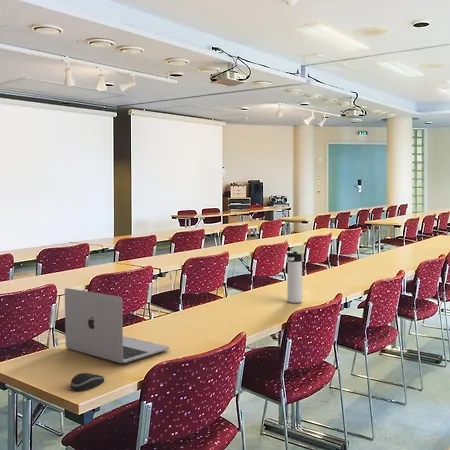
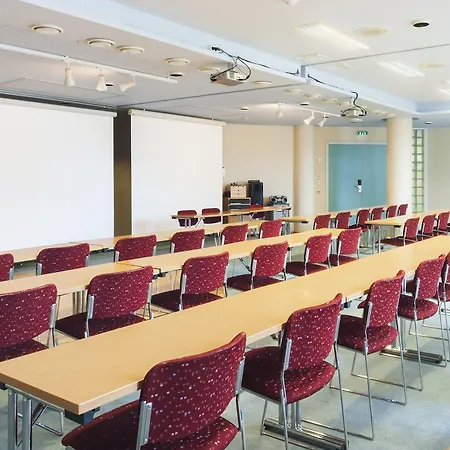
- laptop (117, 318)
- thermos bottle (293, 277)
- computer mouse (87, 379)
